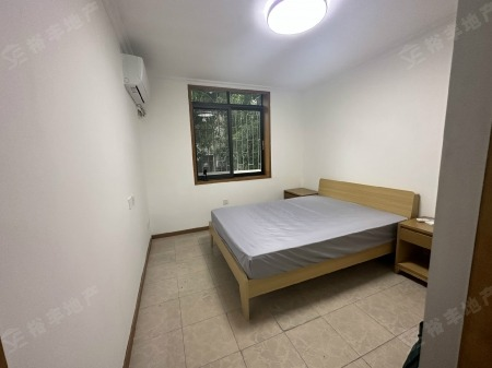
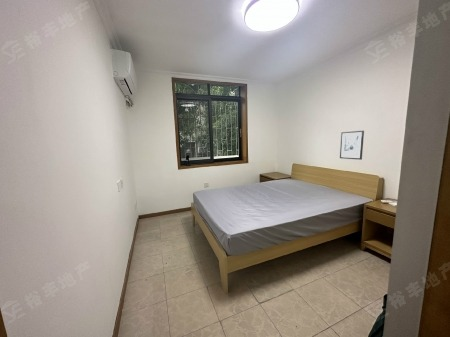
+ wall art (351, 145)
